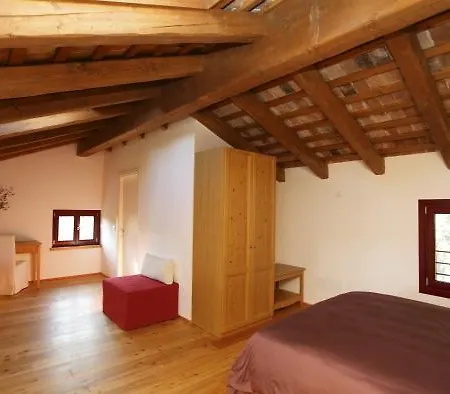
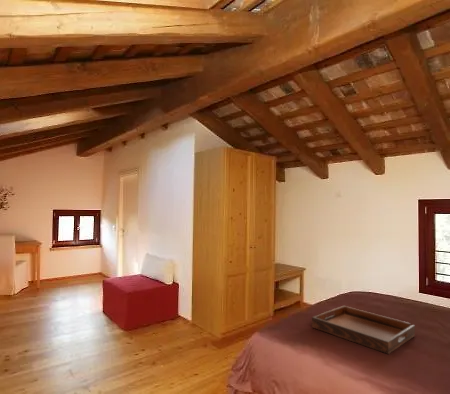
+ serving tray (362, 326)
